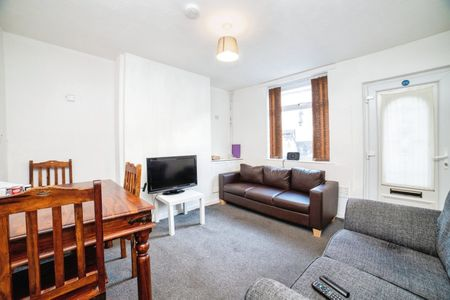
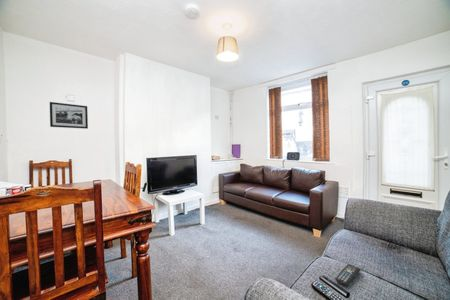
+ remote control (348, 274)
+ picture frame (69, 115)
